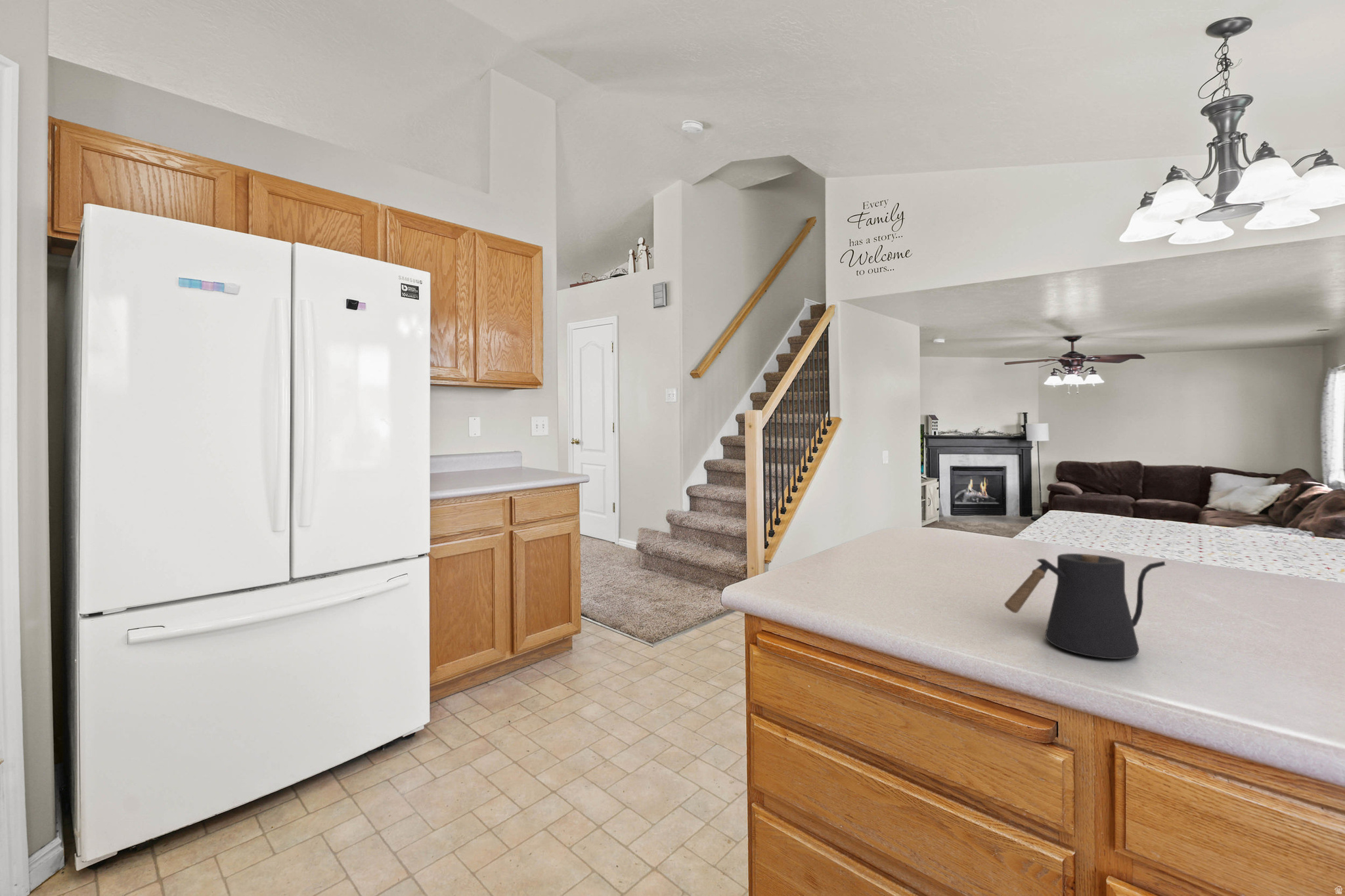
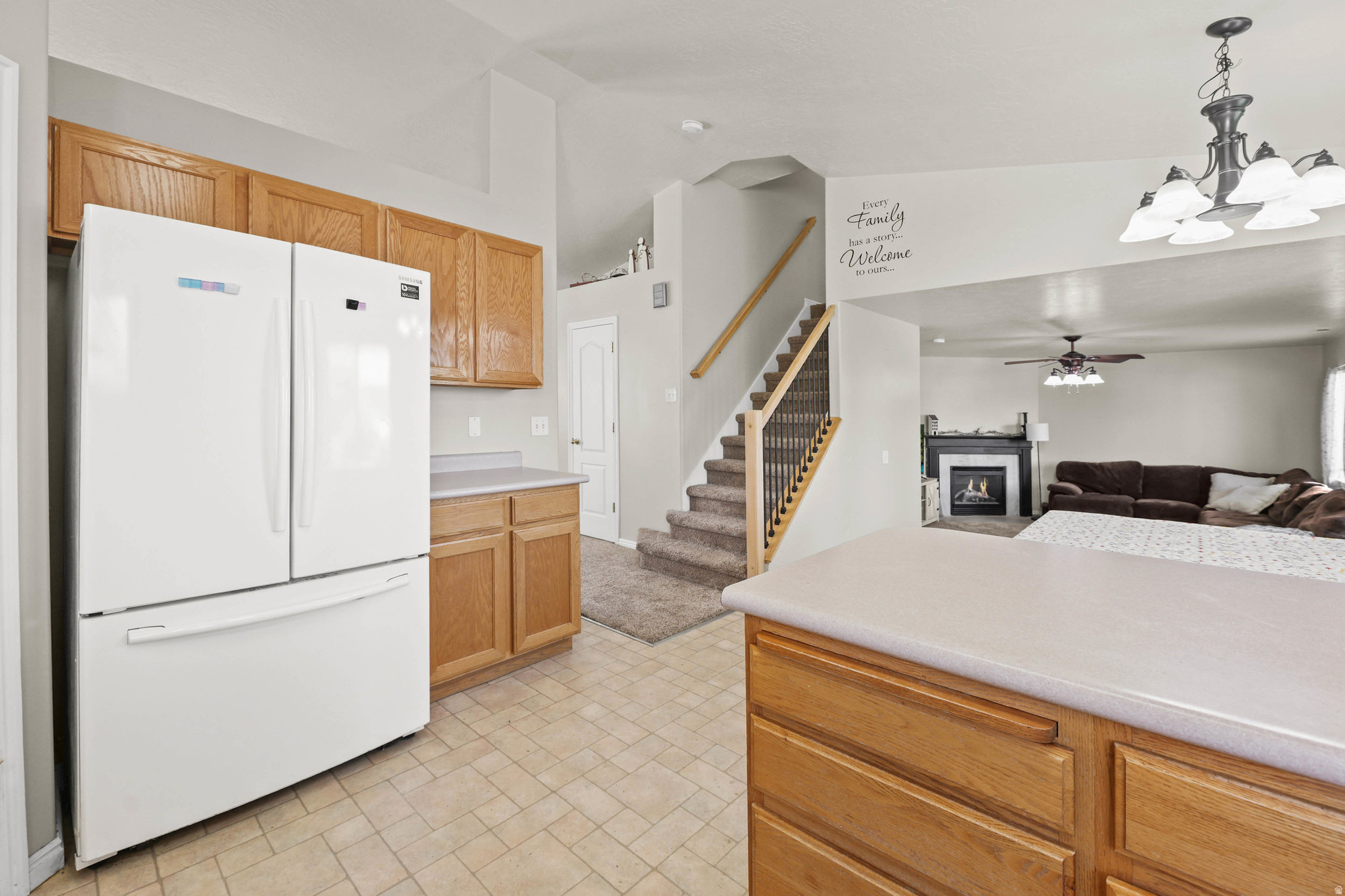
- kettle (1085, 601)
